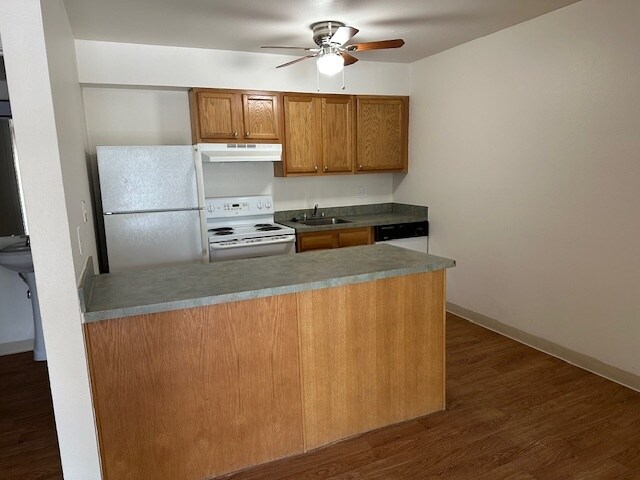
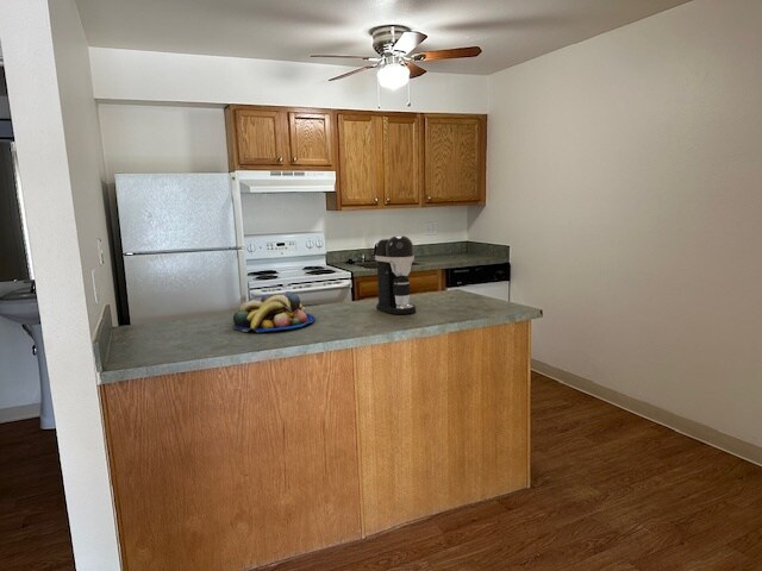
+ fruit bowl (274, 308)
+ coffee maker (394, 272)
